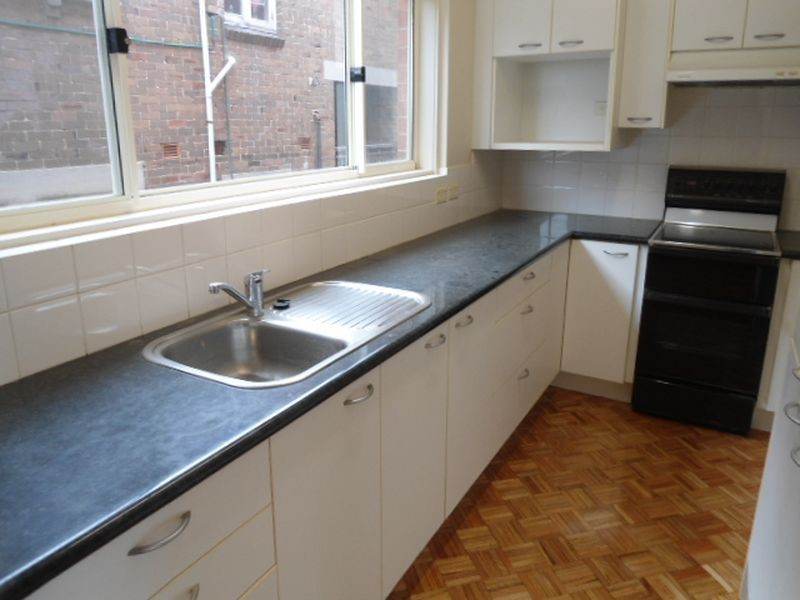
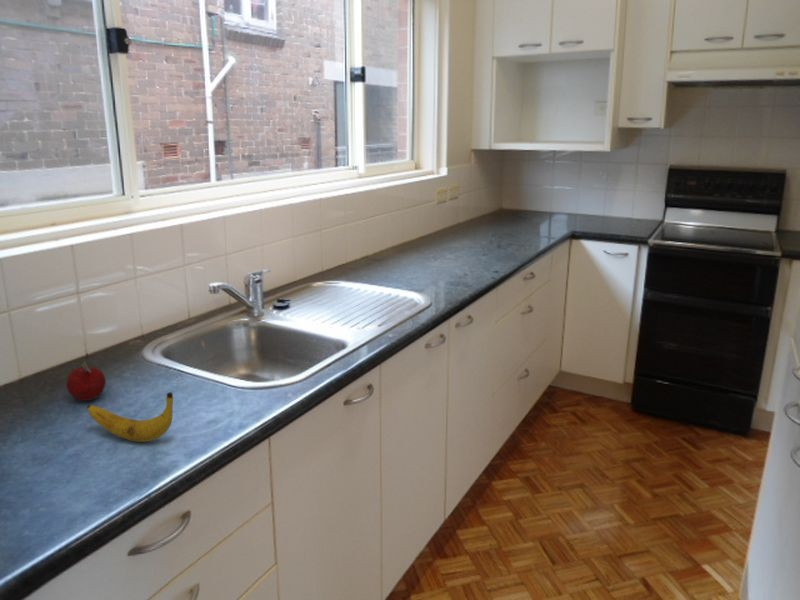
+ fruit (88, 377)
+ banana (127, 418)
